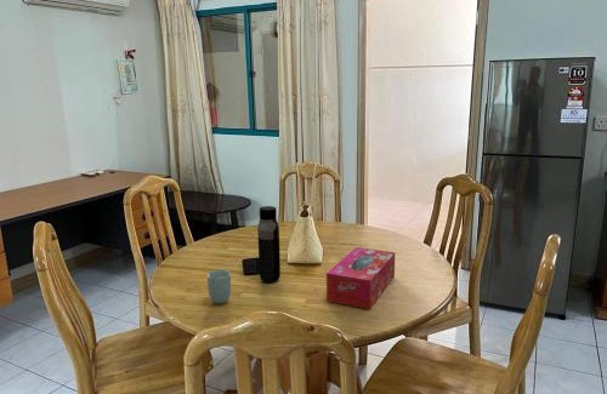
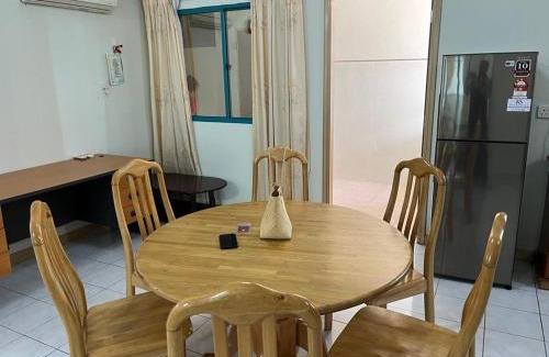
- water bottle (268, 244)
- tissue box (362, 275)
- cup (219, 287)
